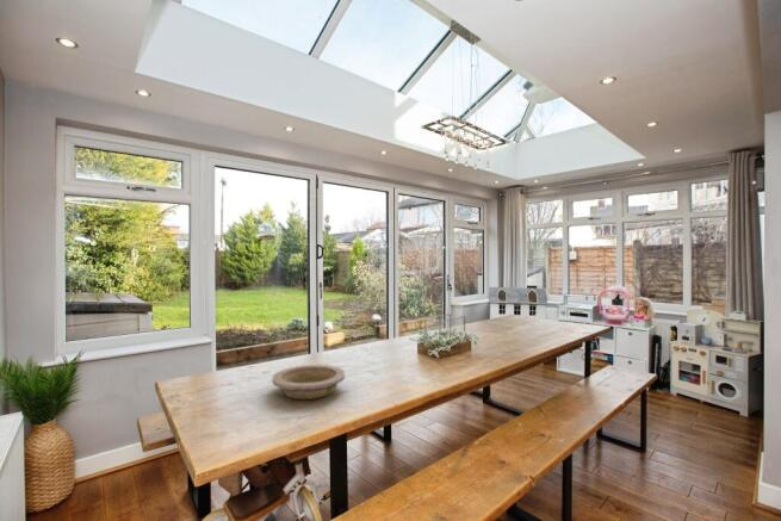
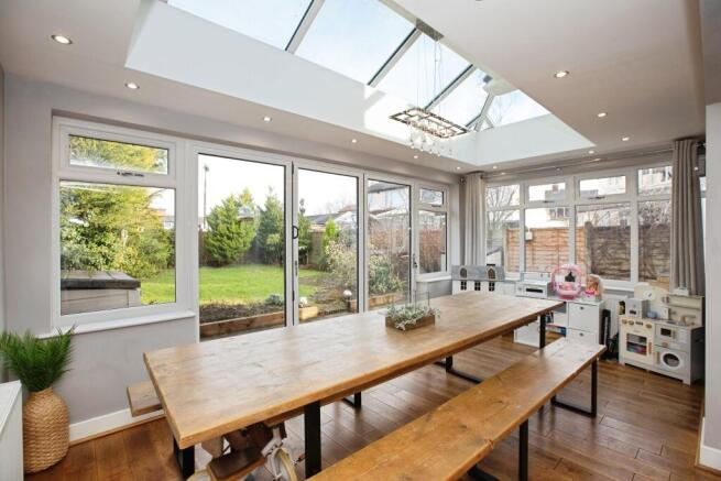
- bowl (309, 383)
